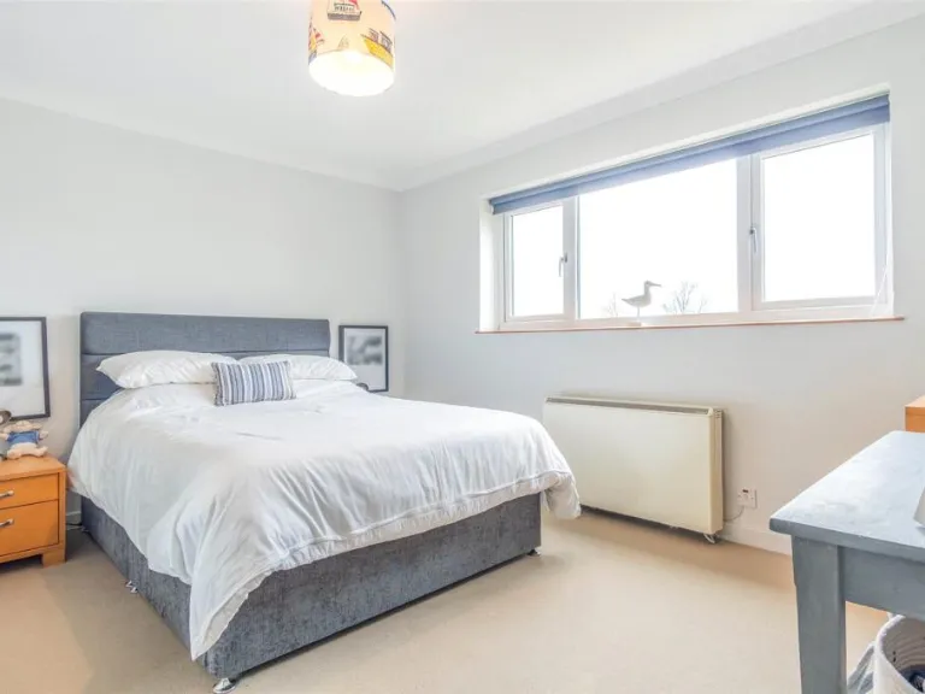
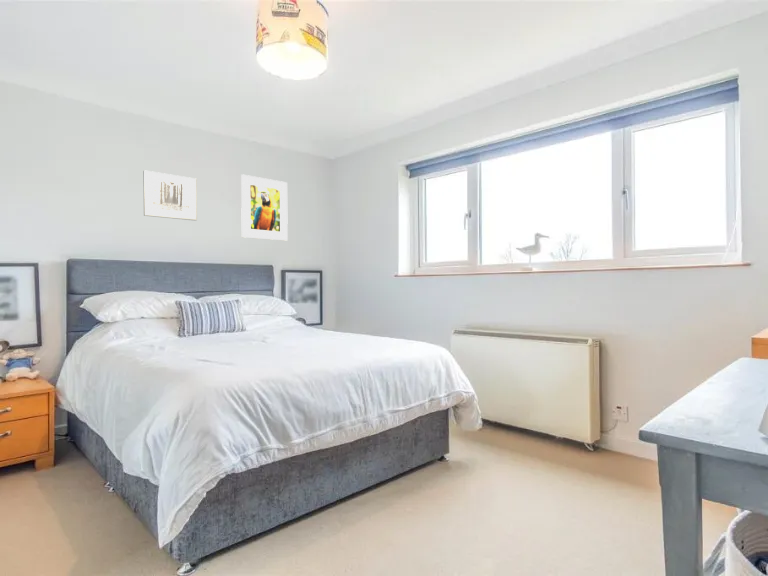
+ wall art (171, 196)
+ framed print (265, 208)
